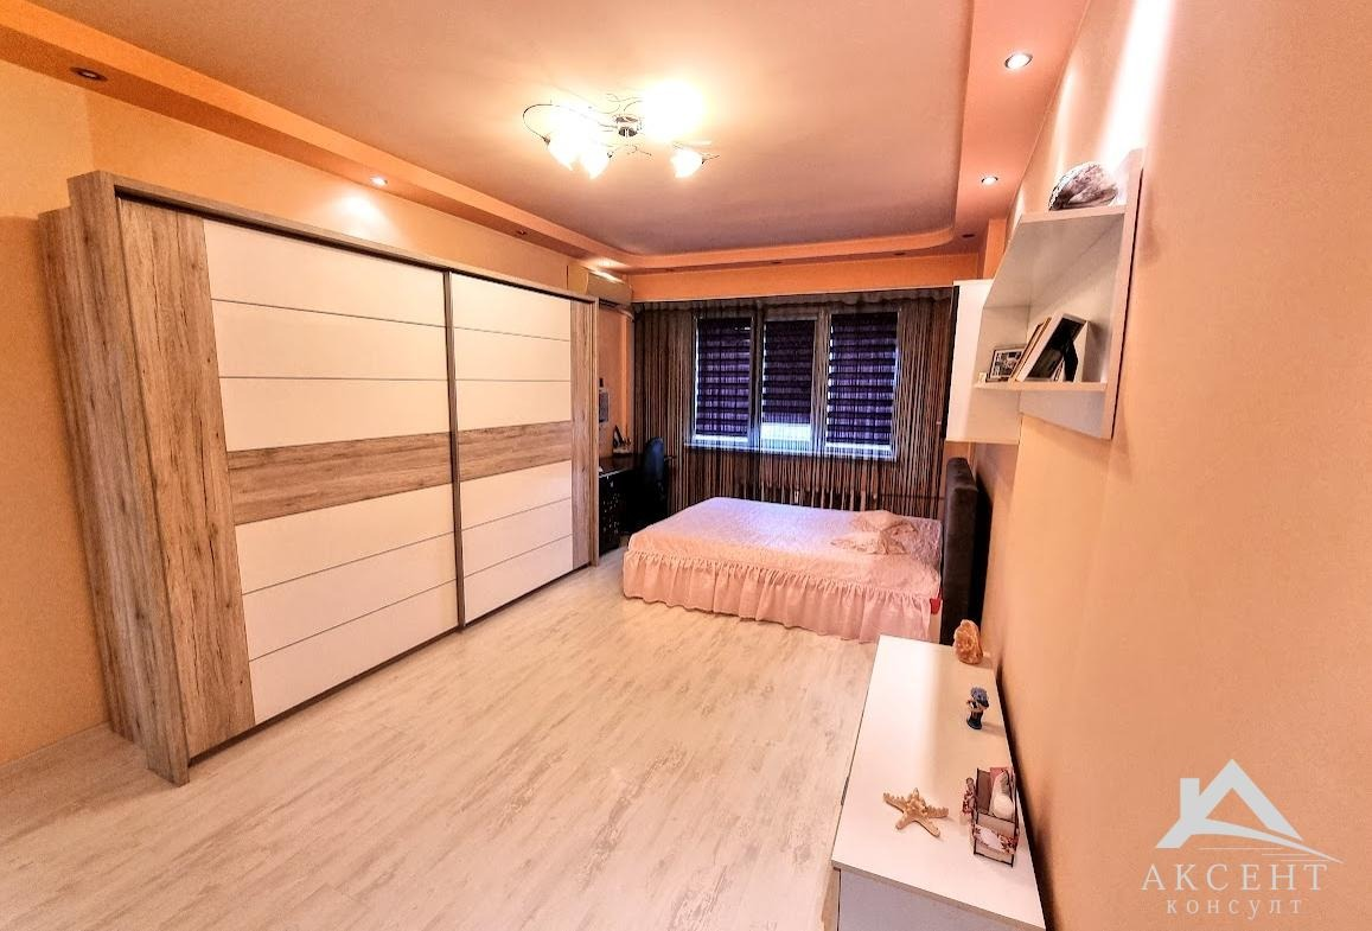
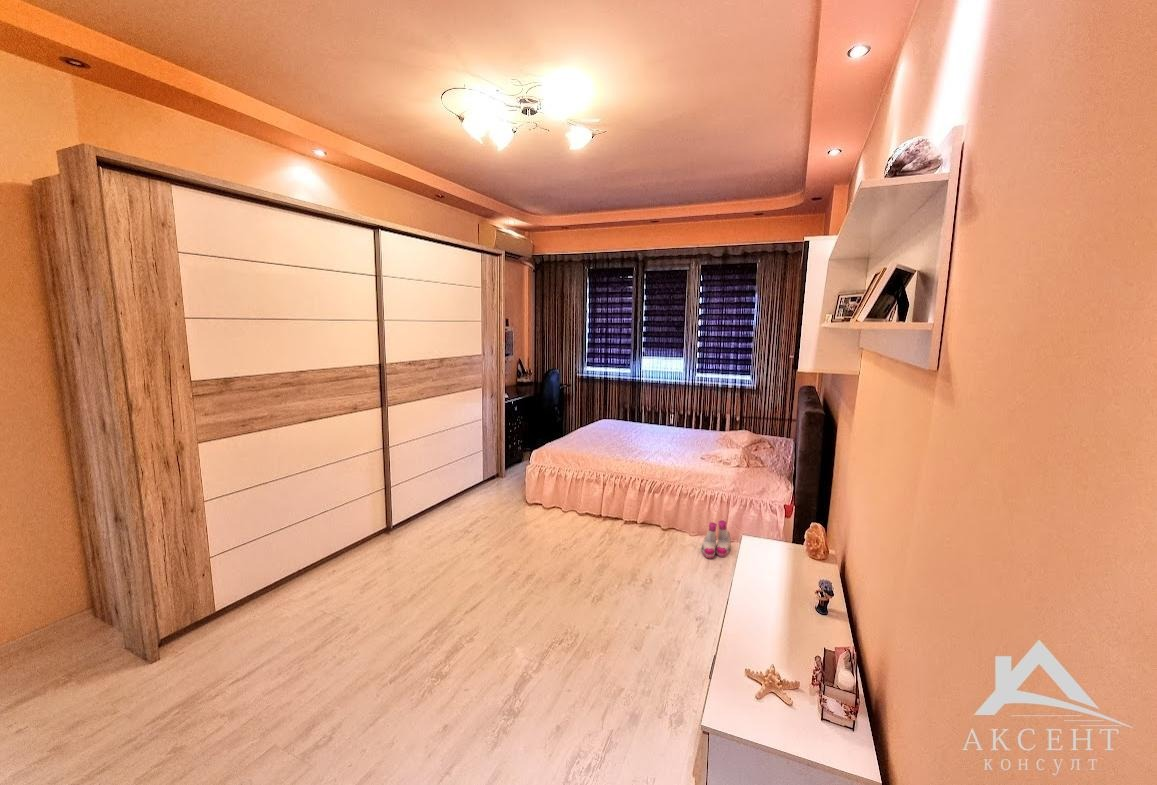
+ boots (715, 536)
